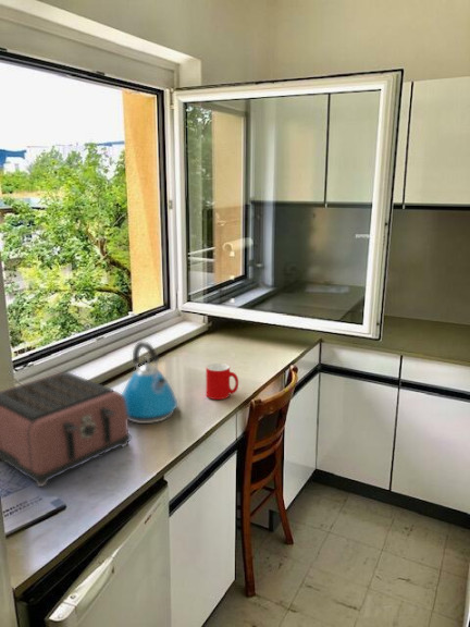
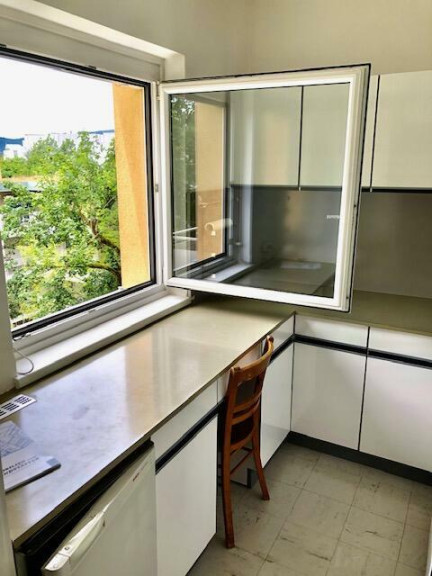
- toaster (58, 421)
- cup (222, 381)
- kettle (146, 377)
